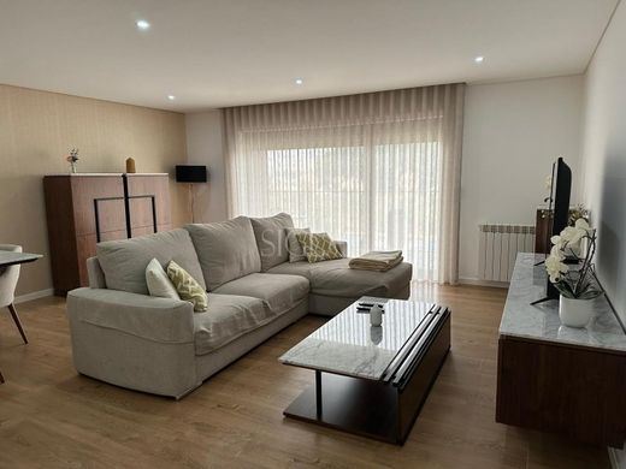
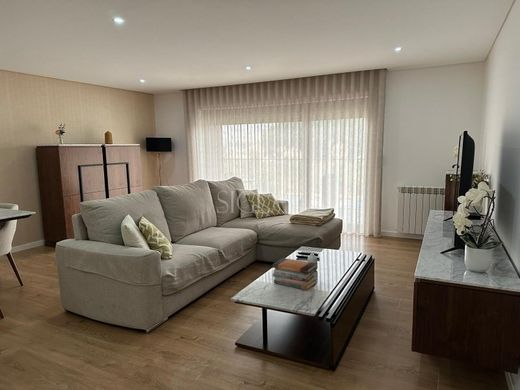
+ book stack (294, 273)
